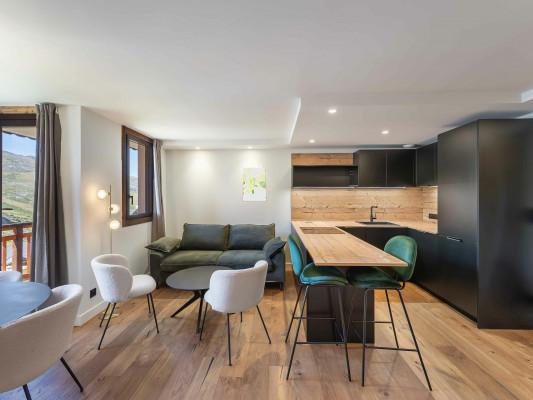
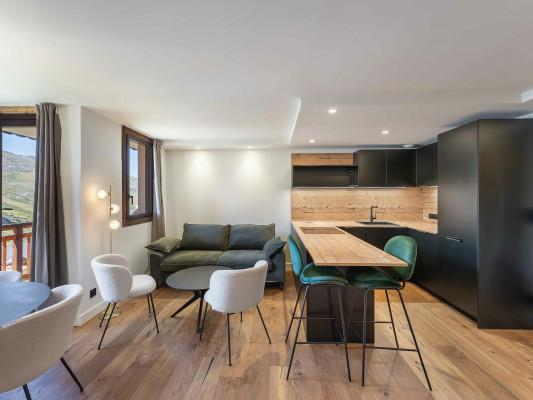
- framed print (254, 184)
